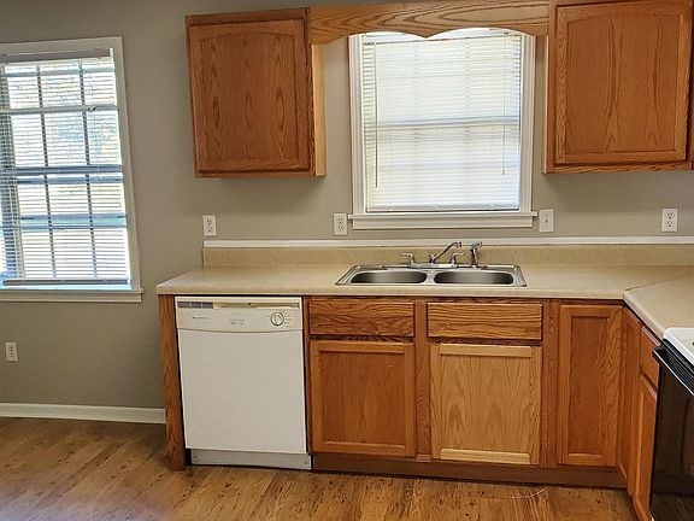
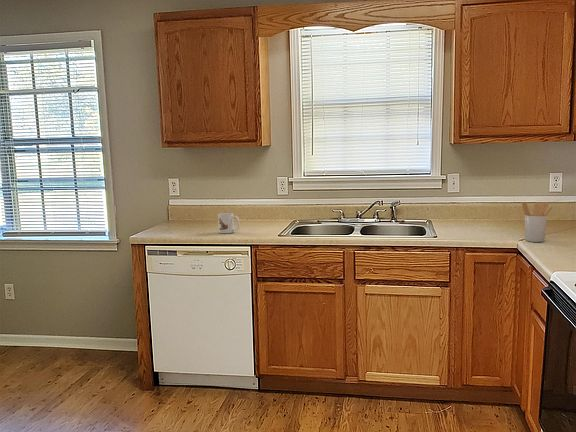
+ mug (229, 223)
+ utensil holder (537, 220)
